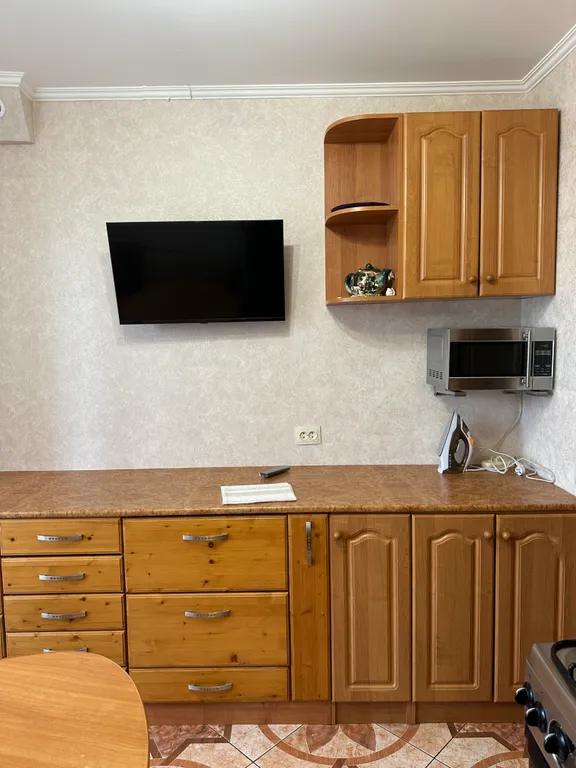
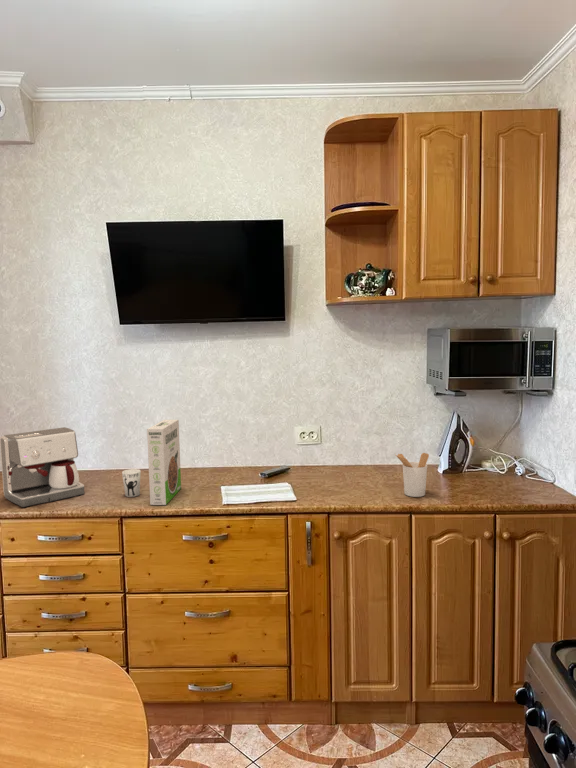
+ cereal box (165, 460)
+ cup (131, 483)
+ utensil holder (410, 473)
+ coffee maker (43, 464)
